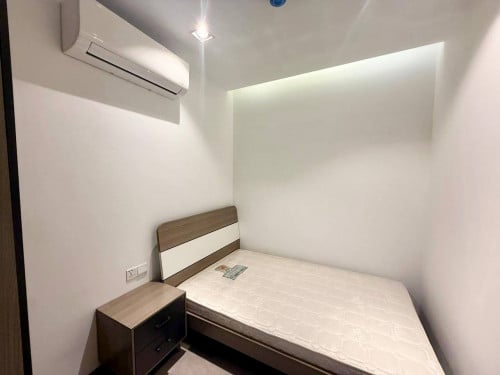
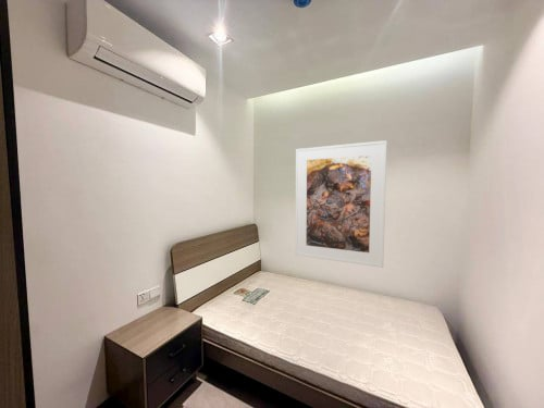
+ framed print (336, 203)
